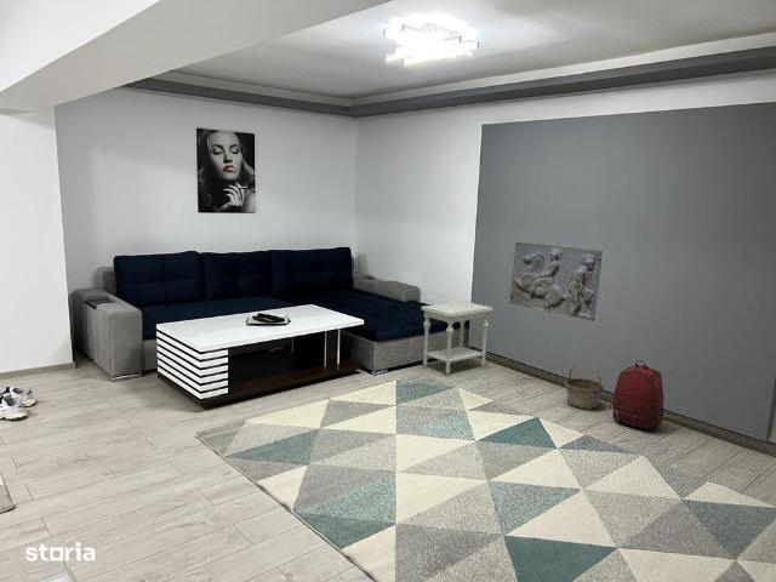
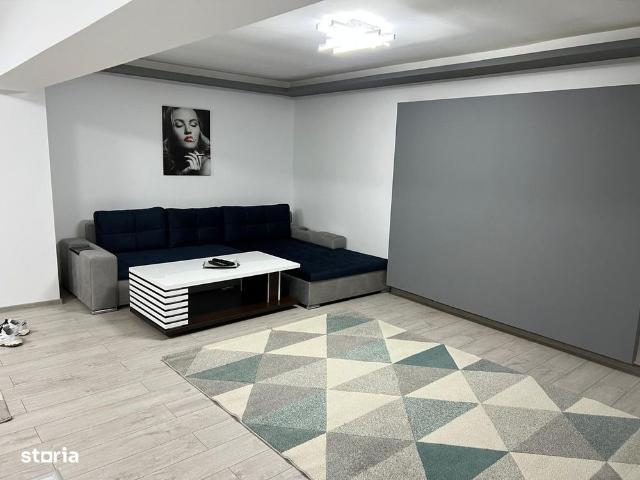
- relief sculpture (552, 279)
- side table (460, 337)
- basket (583, 384)
- backpack (638, 393)
